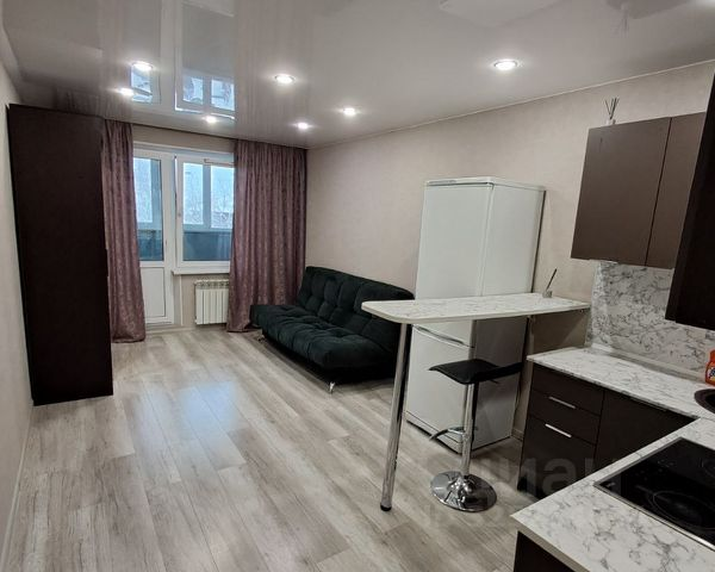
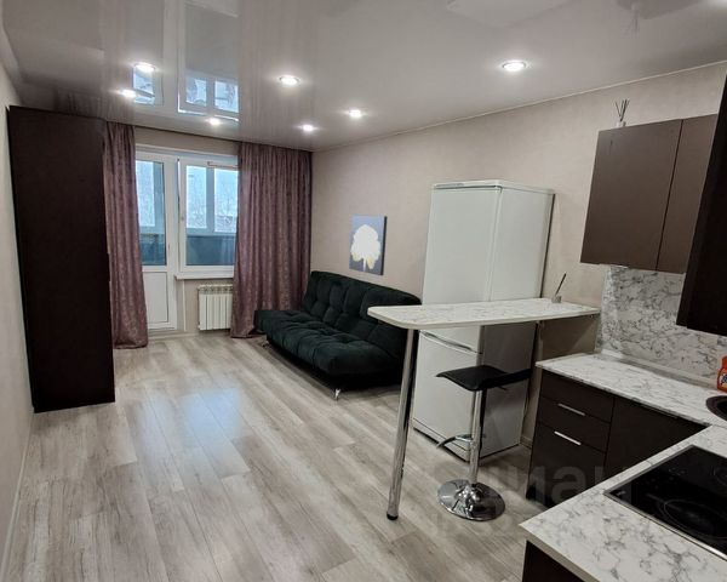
+ wall art (367, 244)
